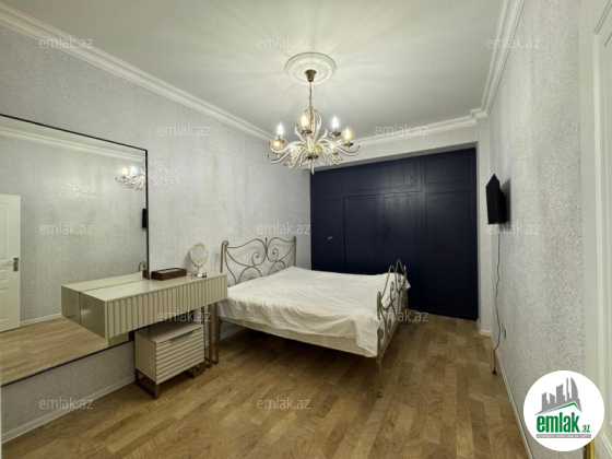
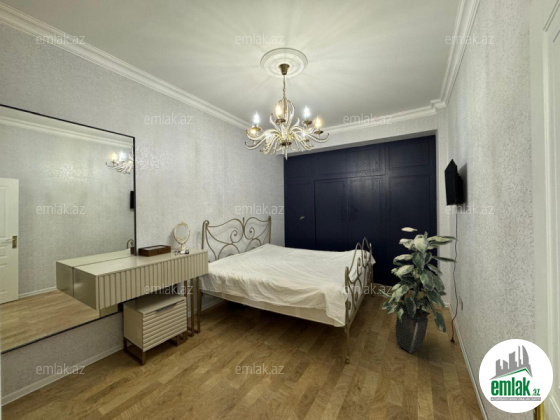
+ indoor plant (415, 288)
